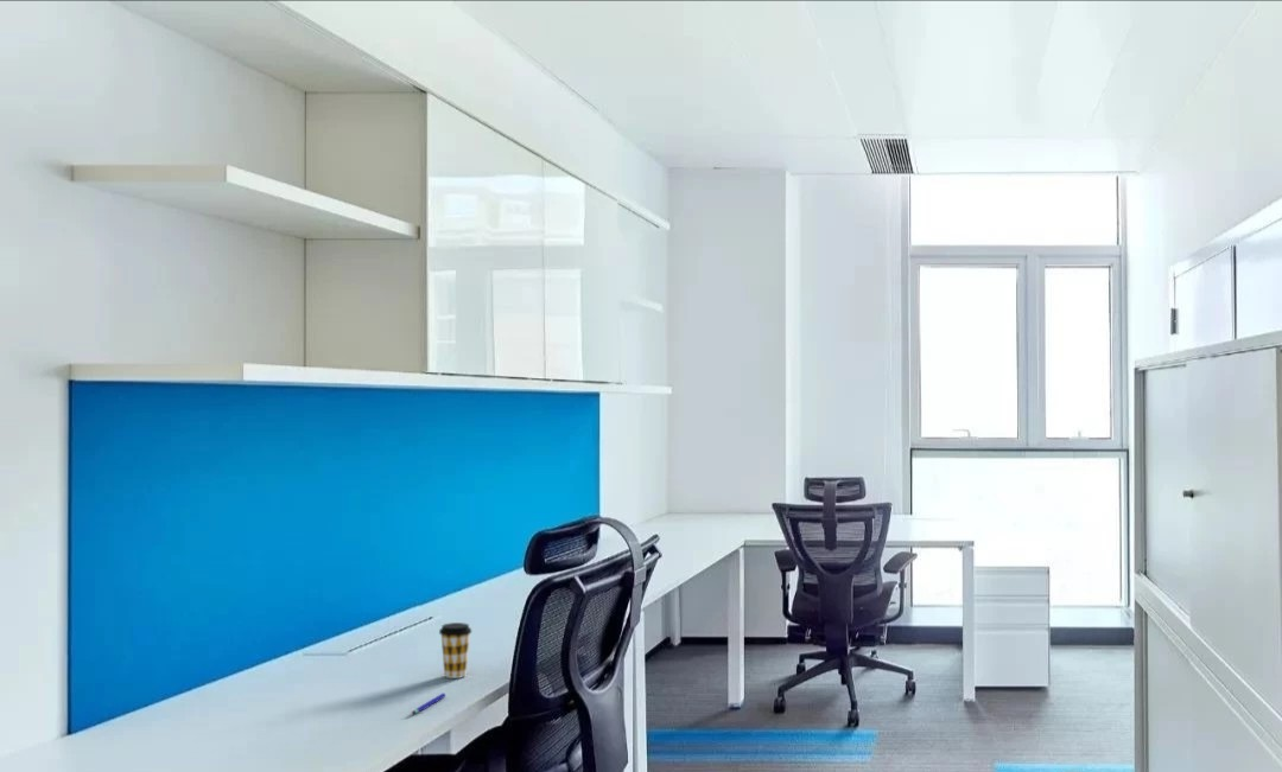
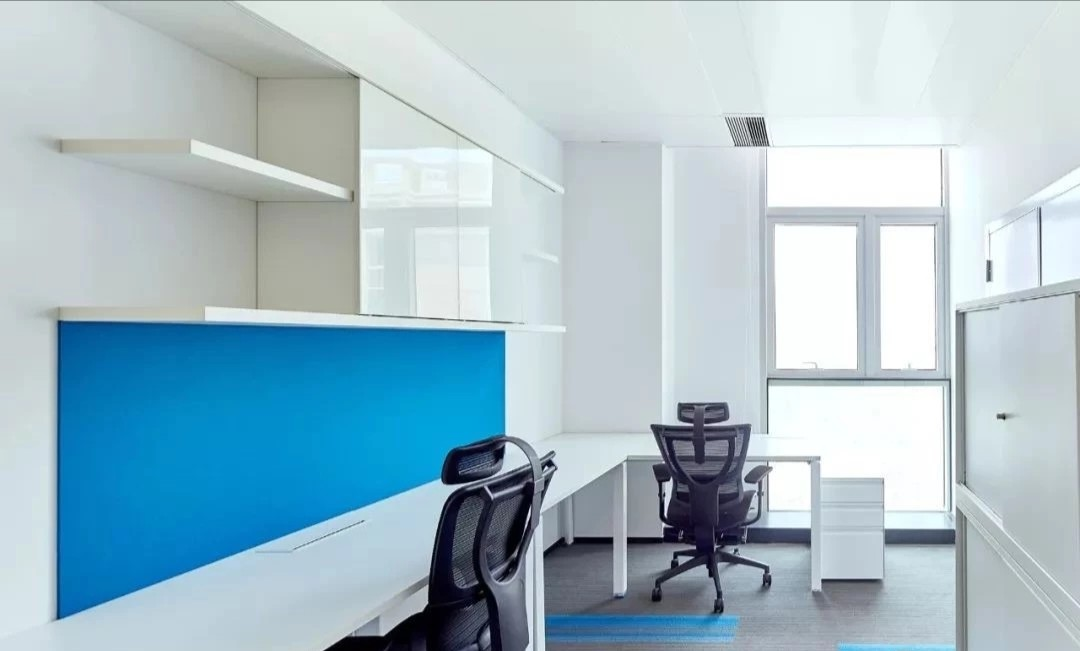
- pen (429, 703)
- coffee cup (455, 650)
